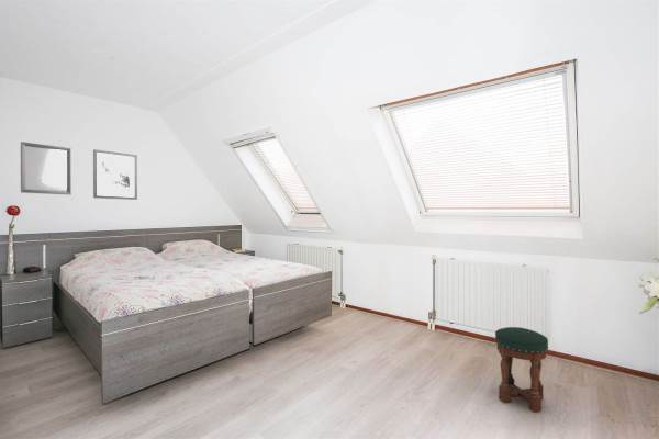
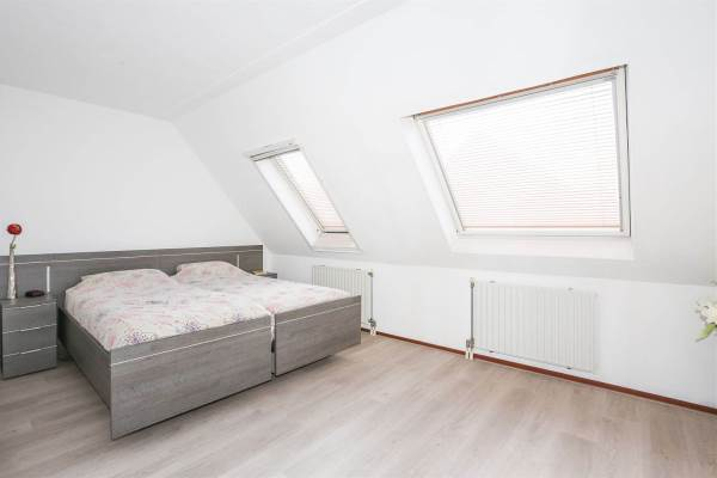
- wall art (115, 176)
- home mirror (46, 169)
- stool (522, 359)
